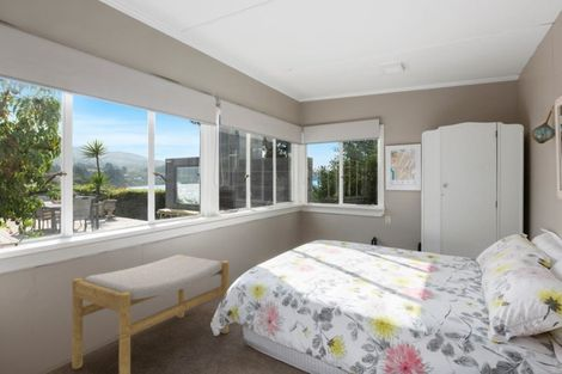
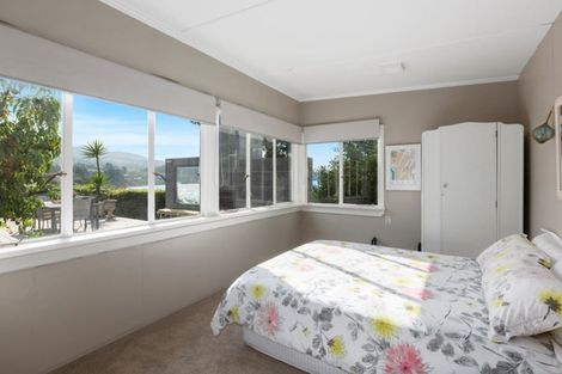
- footstool (160, 311)
